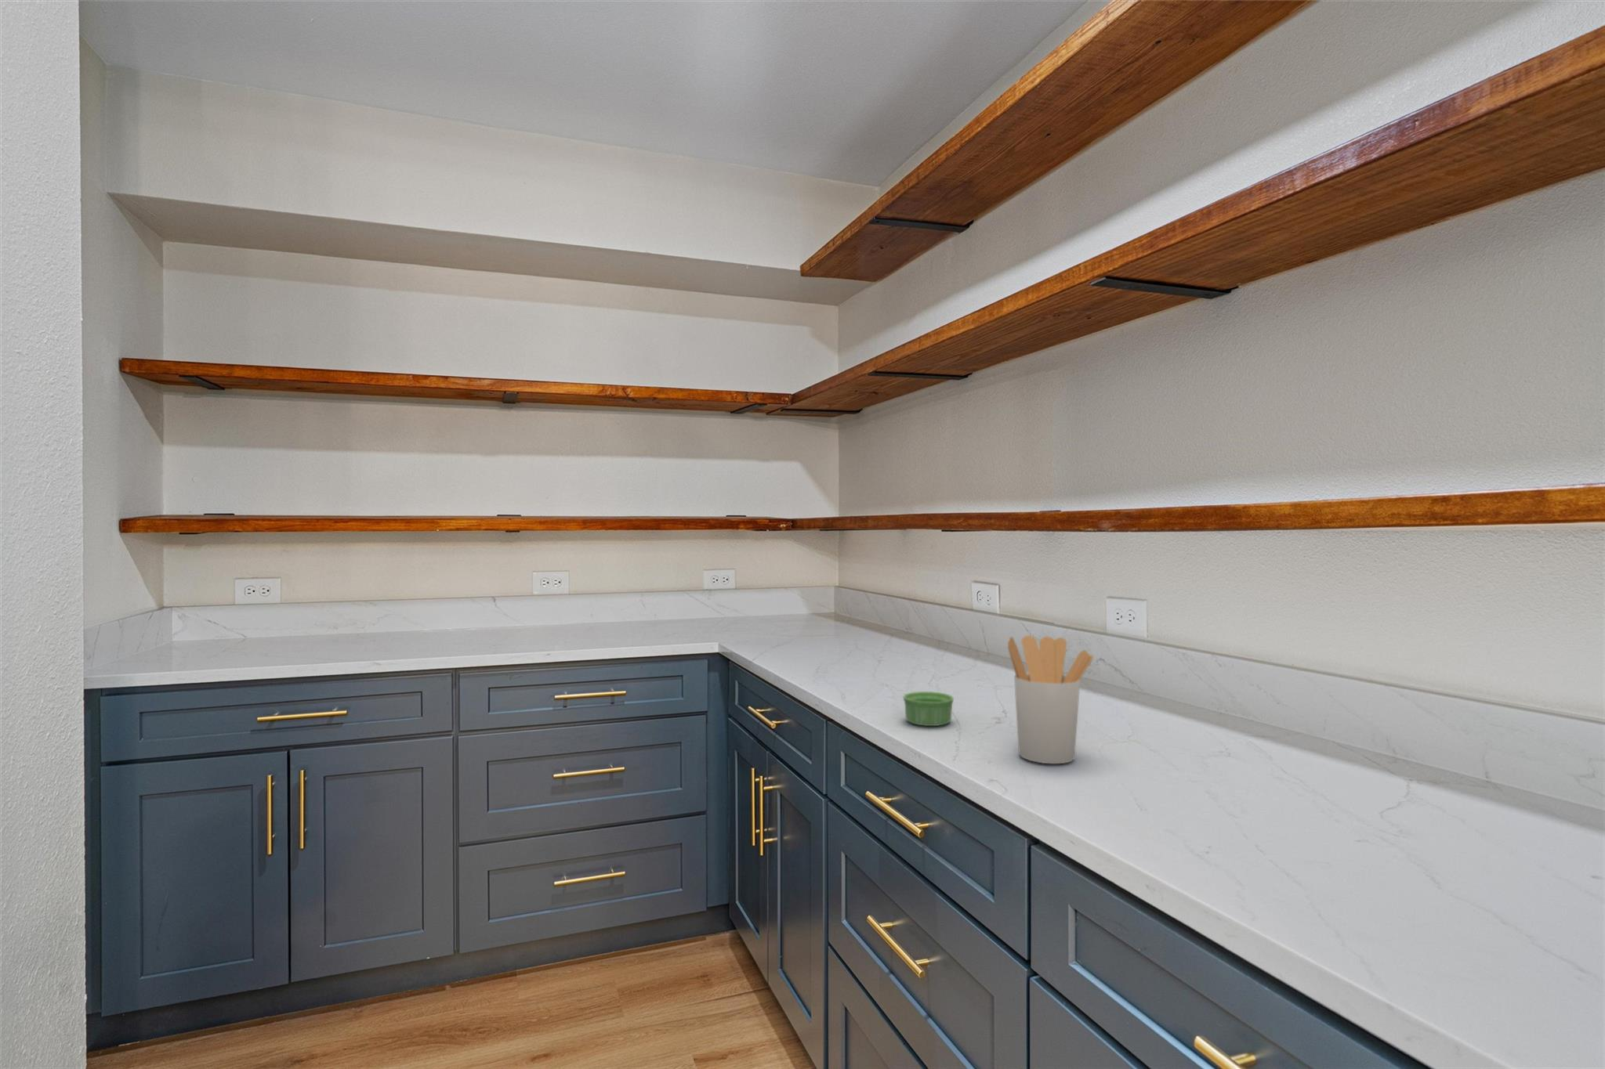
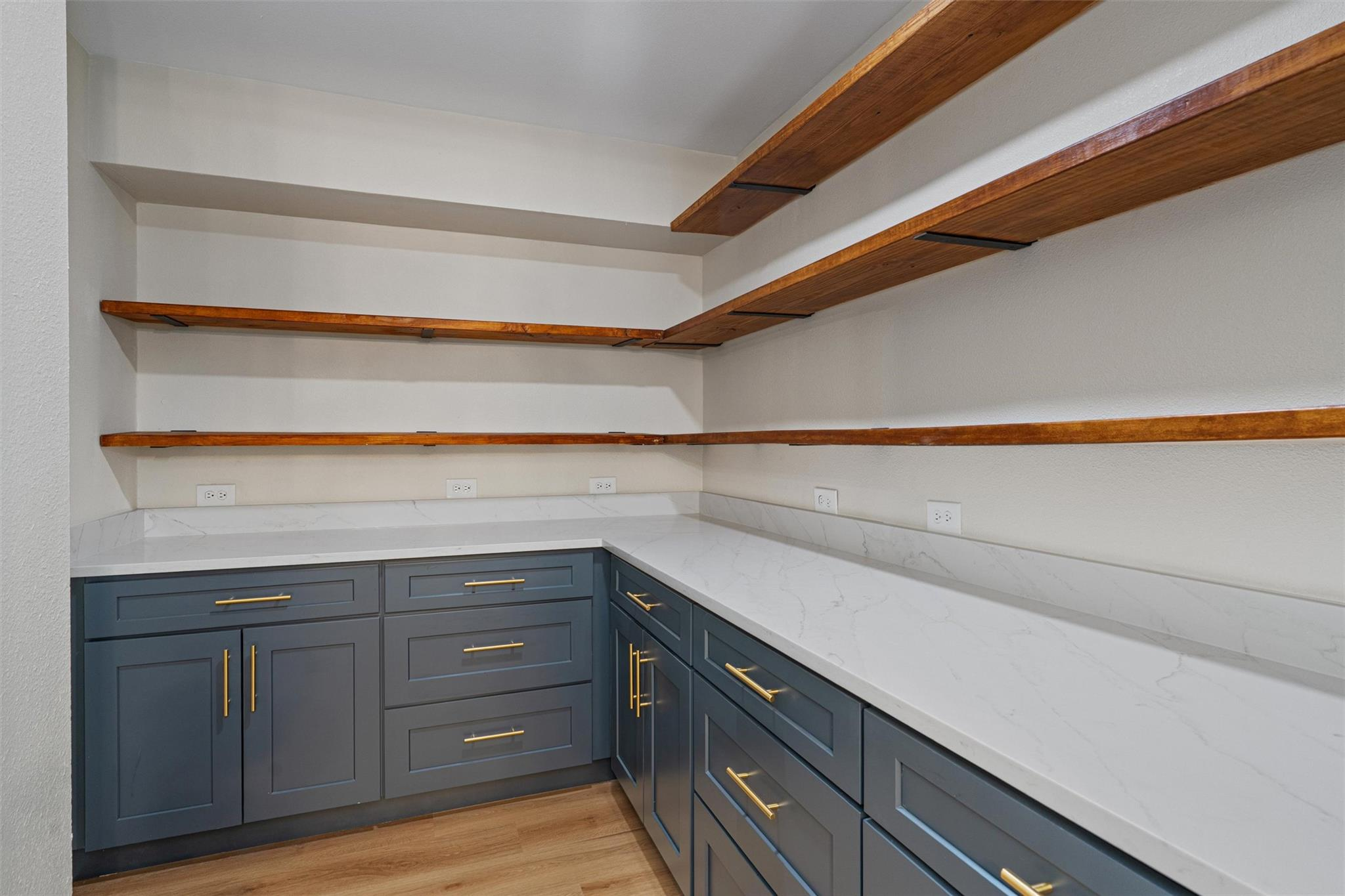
- utensil holder (1044, 694)
- ramekin (928, 707)
